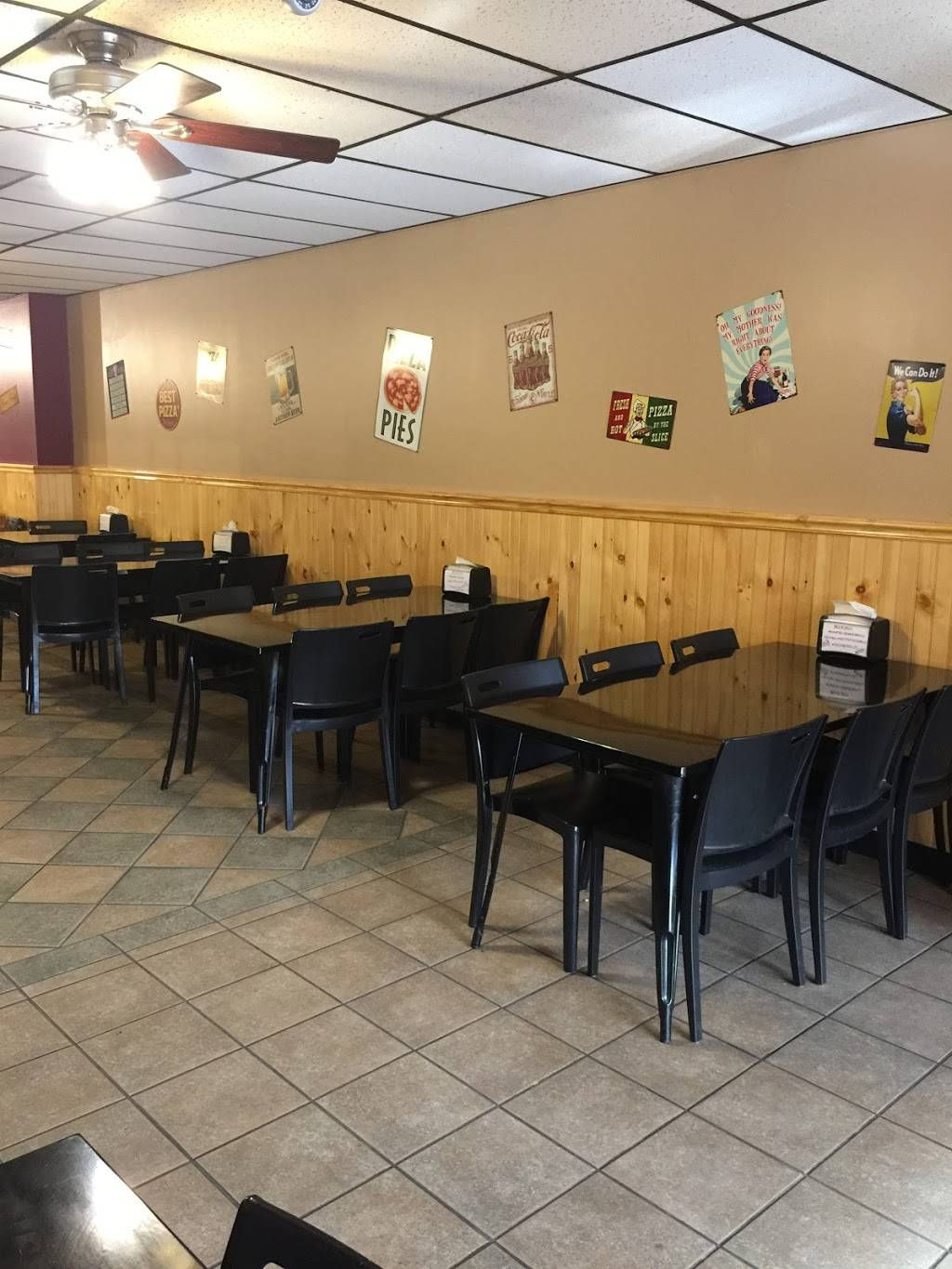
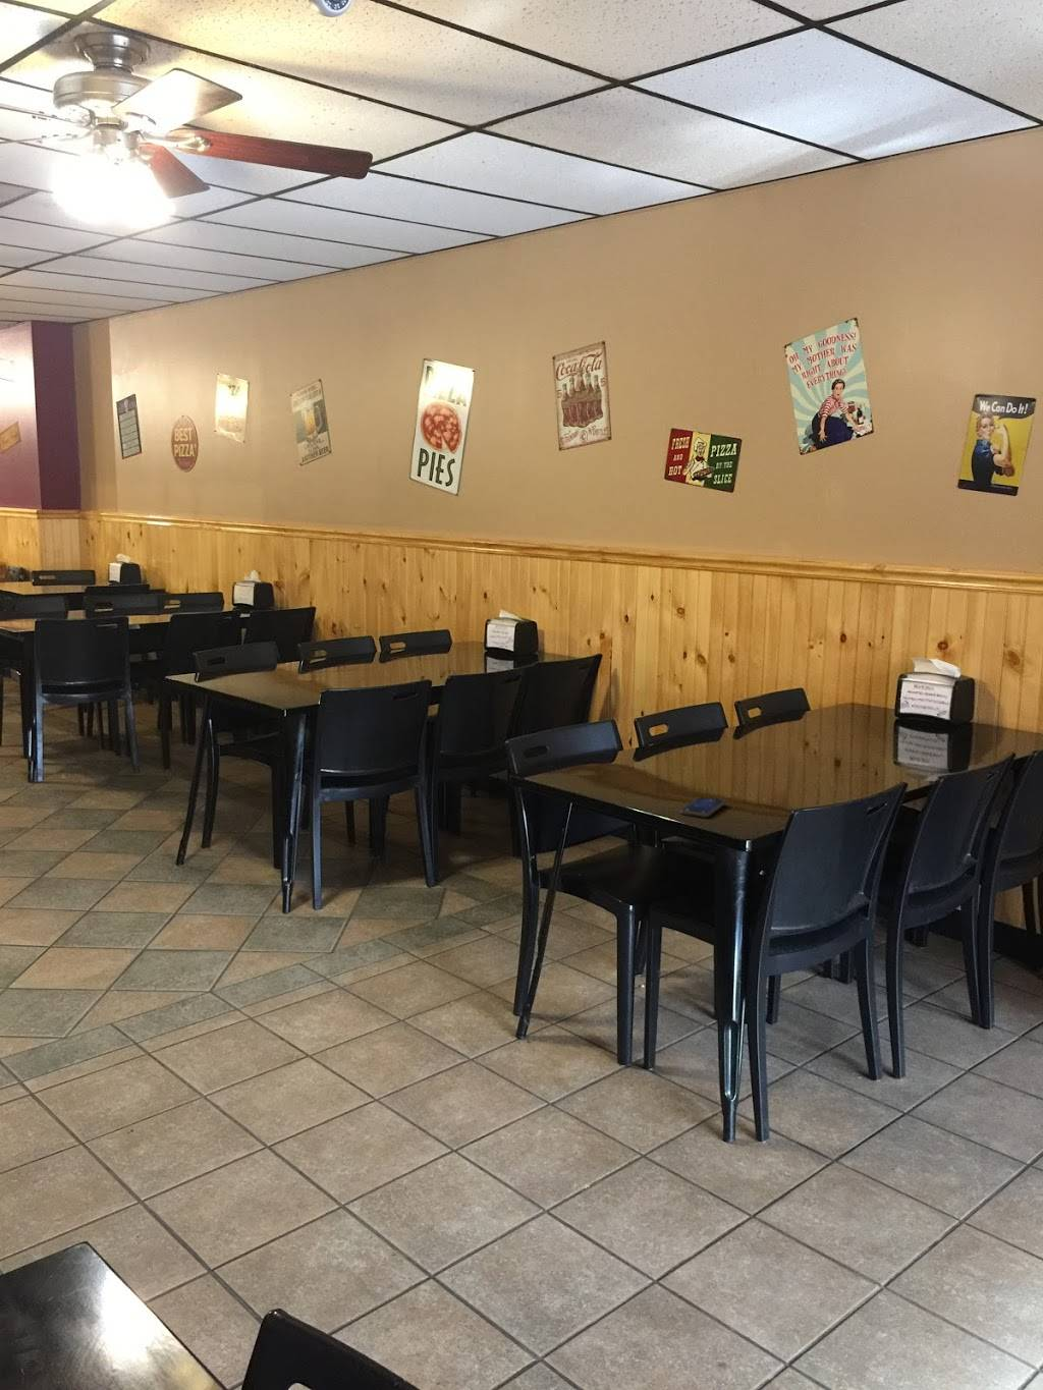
+ smartphone (702, 806)
